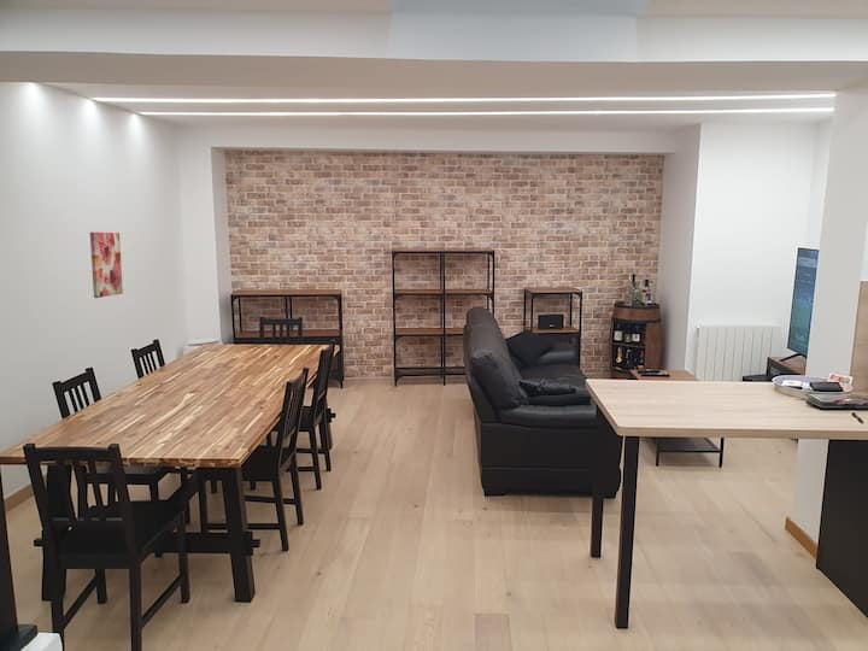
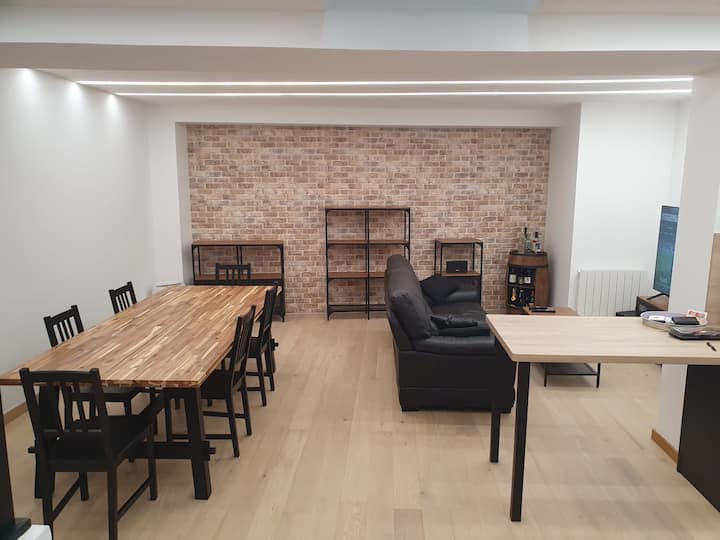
- wall art (106, 264)
